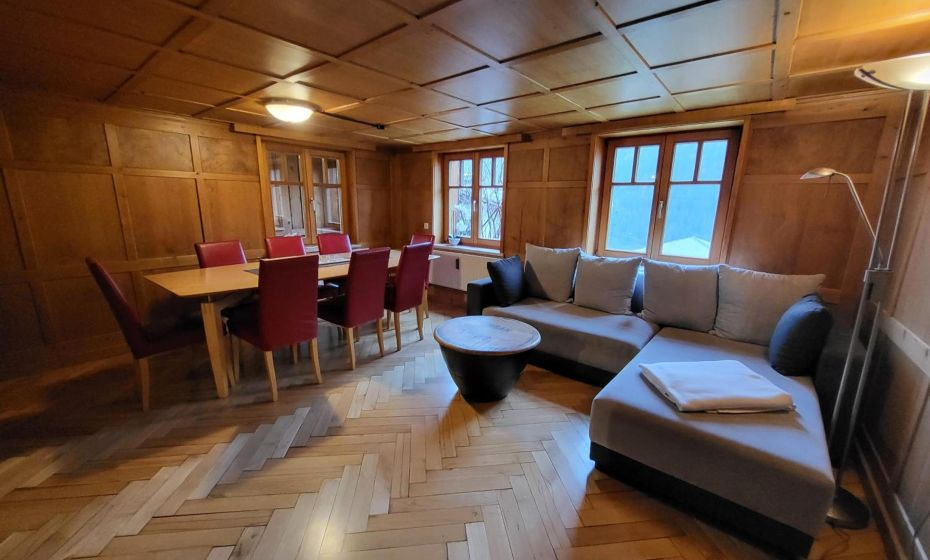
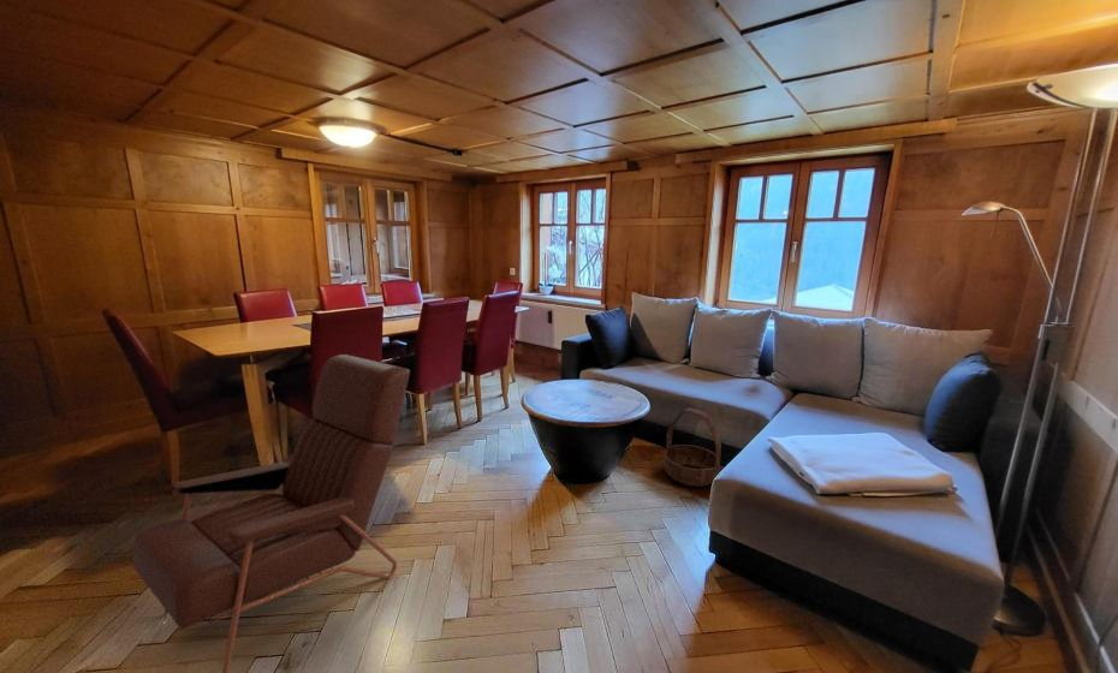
+ armchair (290, 489)
+ basket (692, 446)
